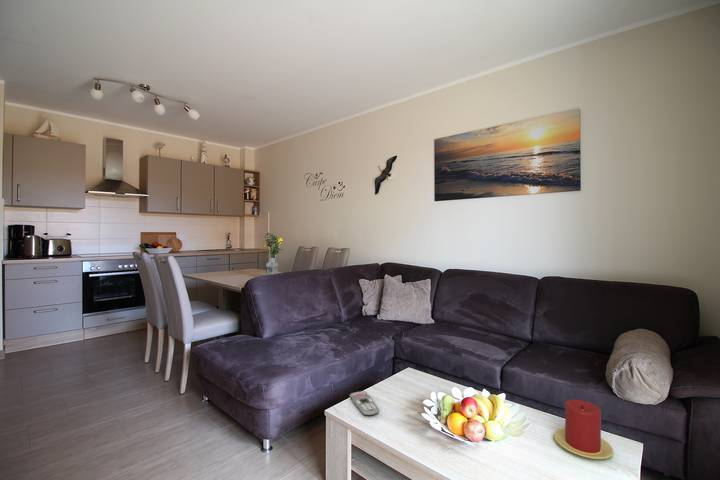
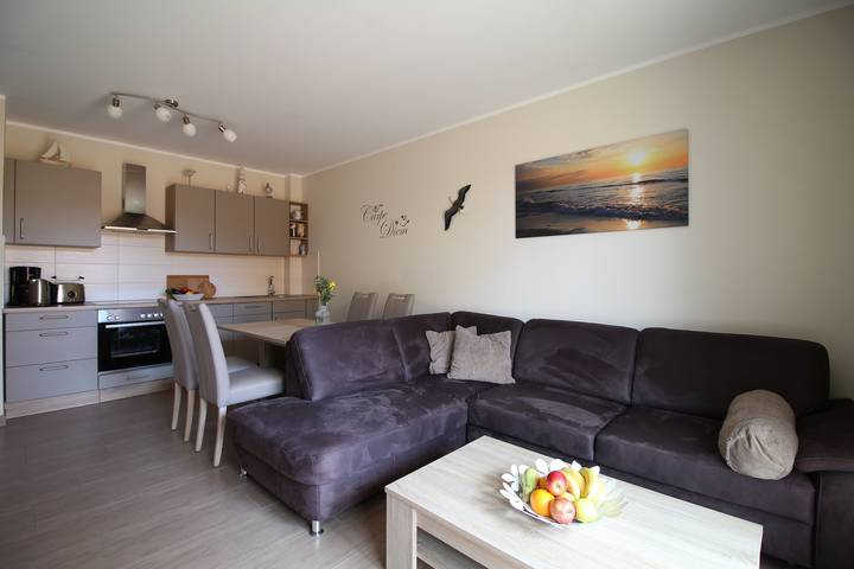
- candle (582, 426)
- remote control (364, 403)
